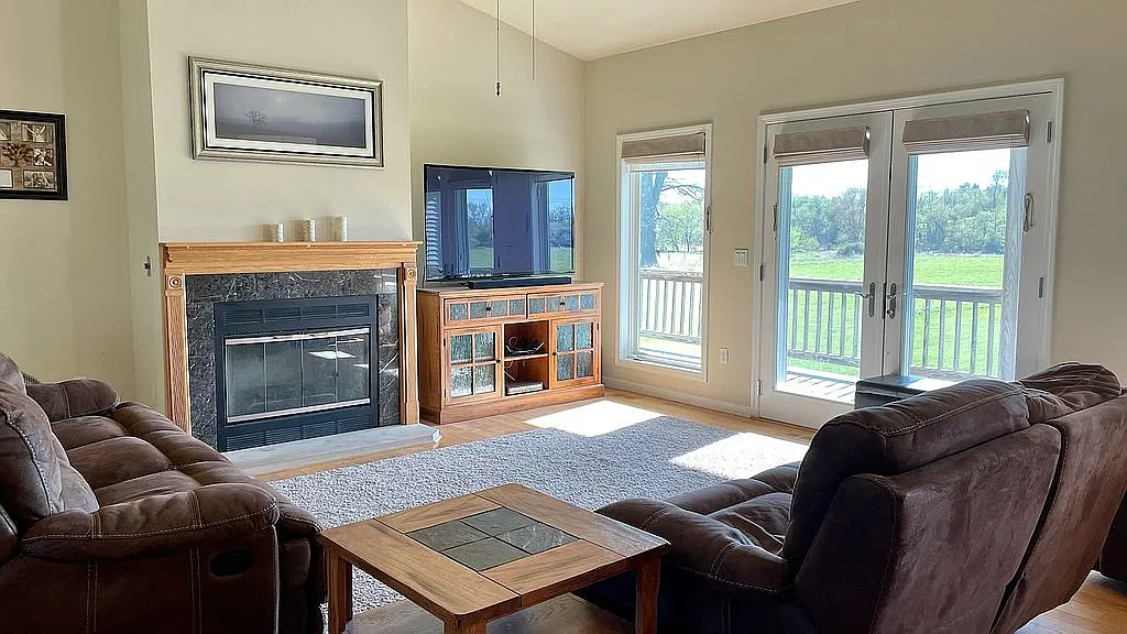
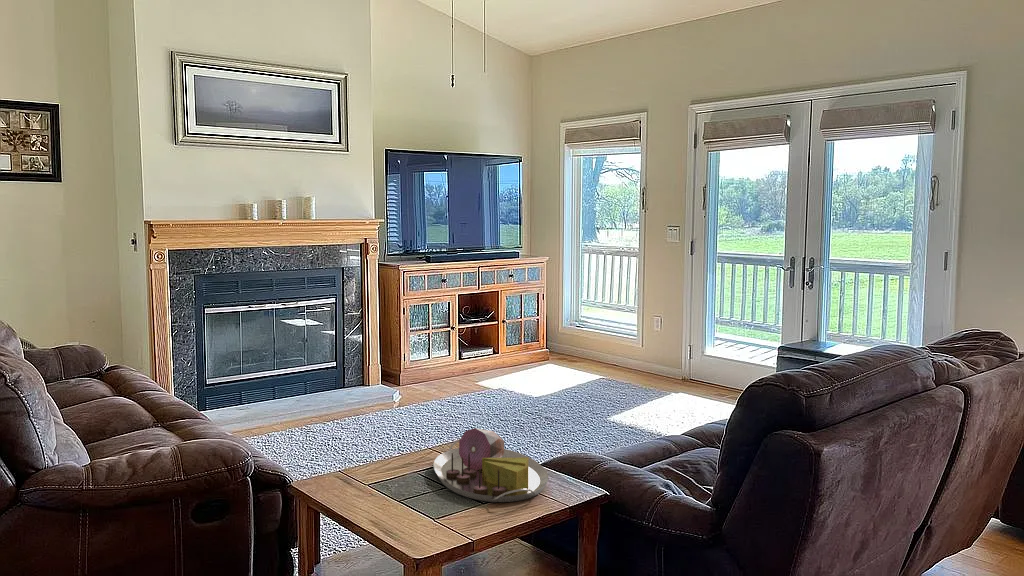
+ serving tray (489, 454)
